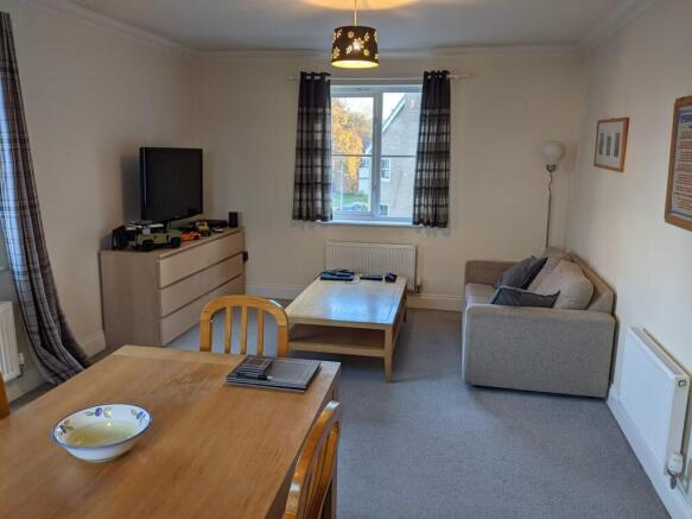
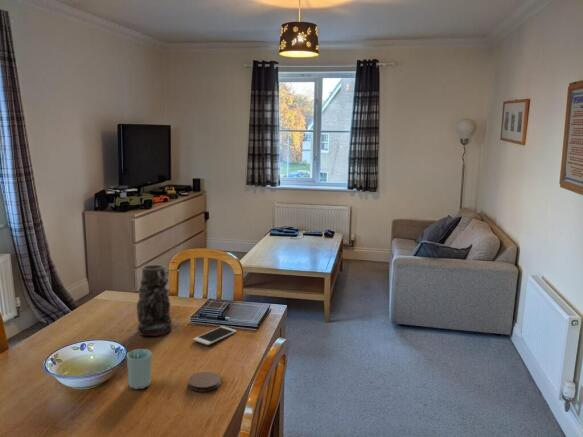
+ vase (152, 299)
+ cell phone (215, 335)
+ coaster (204, 381)
+ cup (139, 365)
